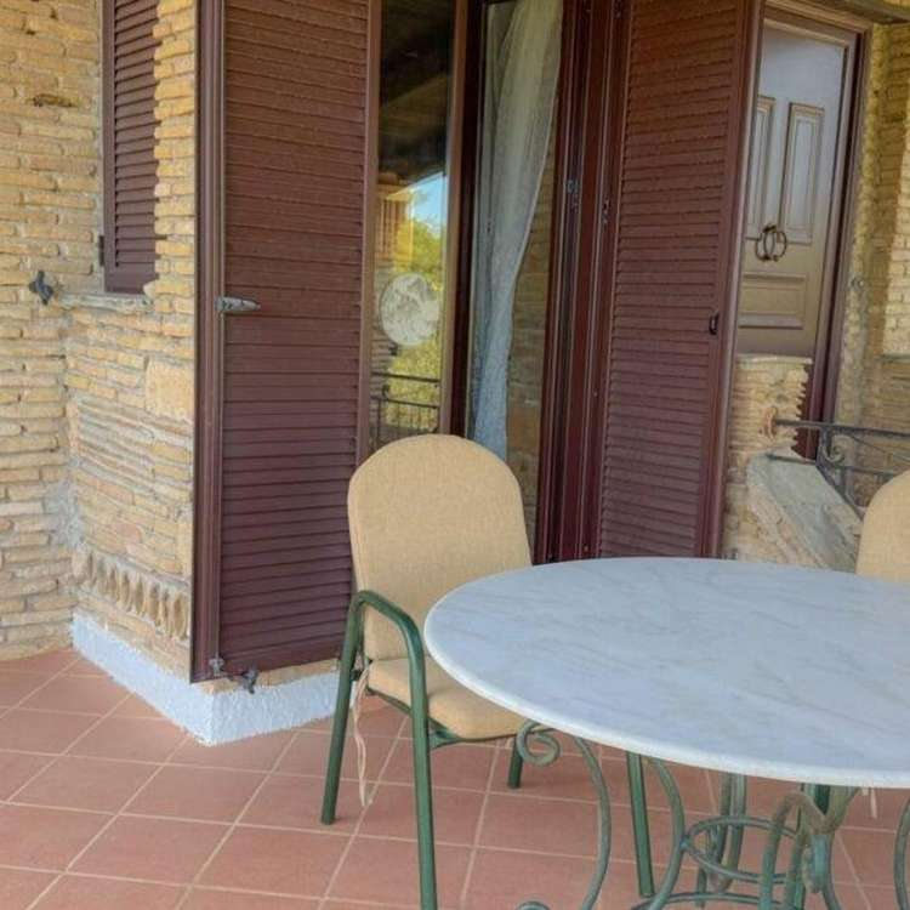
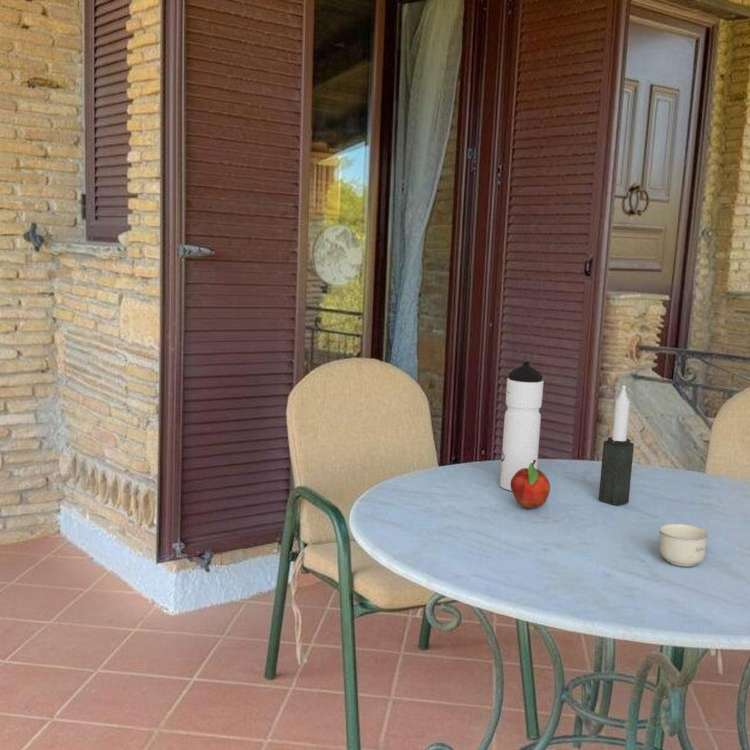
+ fruit (530, 484)
+ cup (682, 544)
+ candle (618, 443)
+ water bottle (521, 425)
